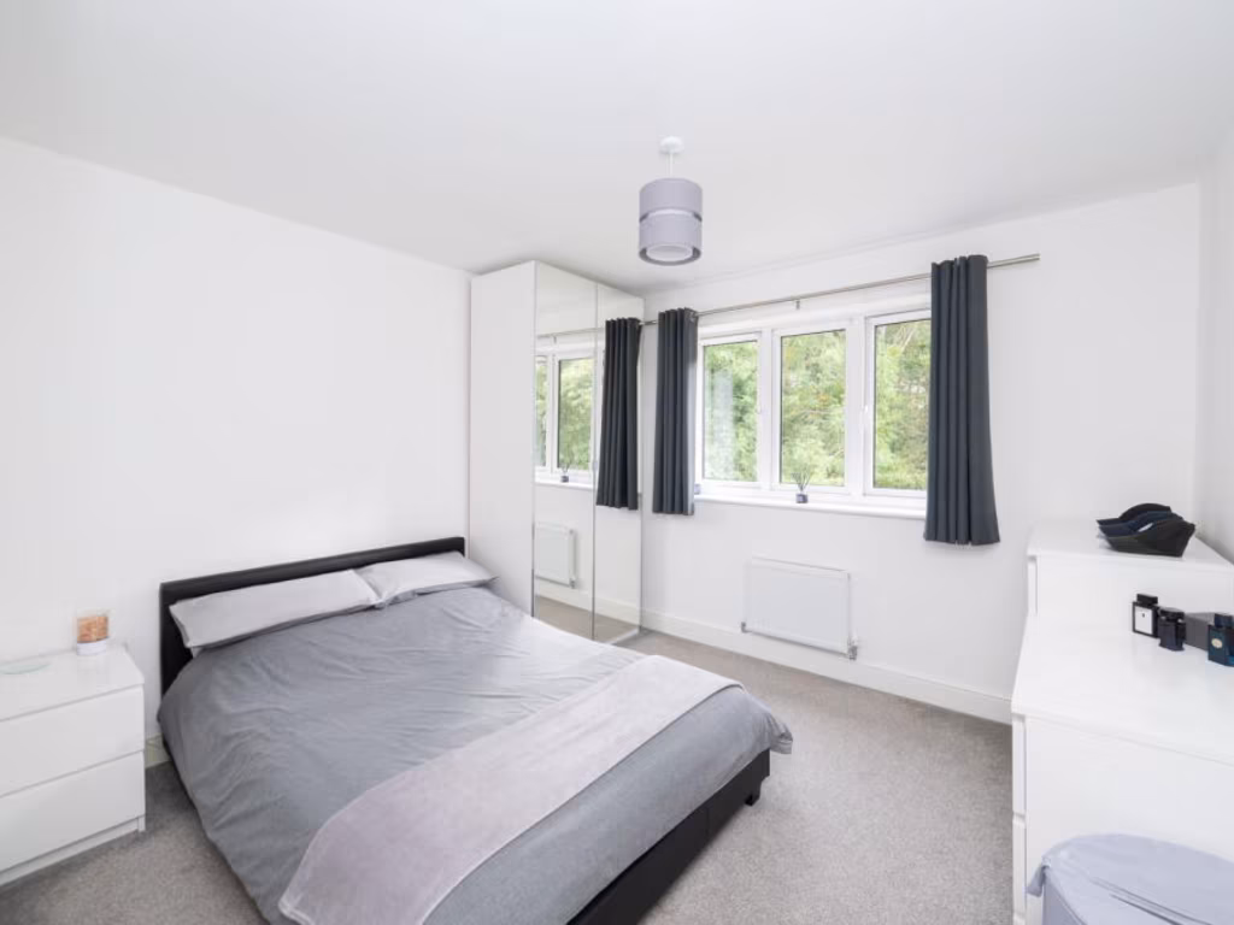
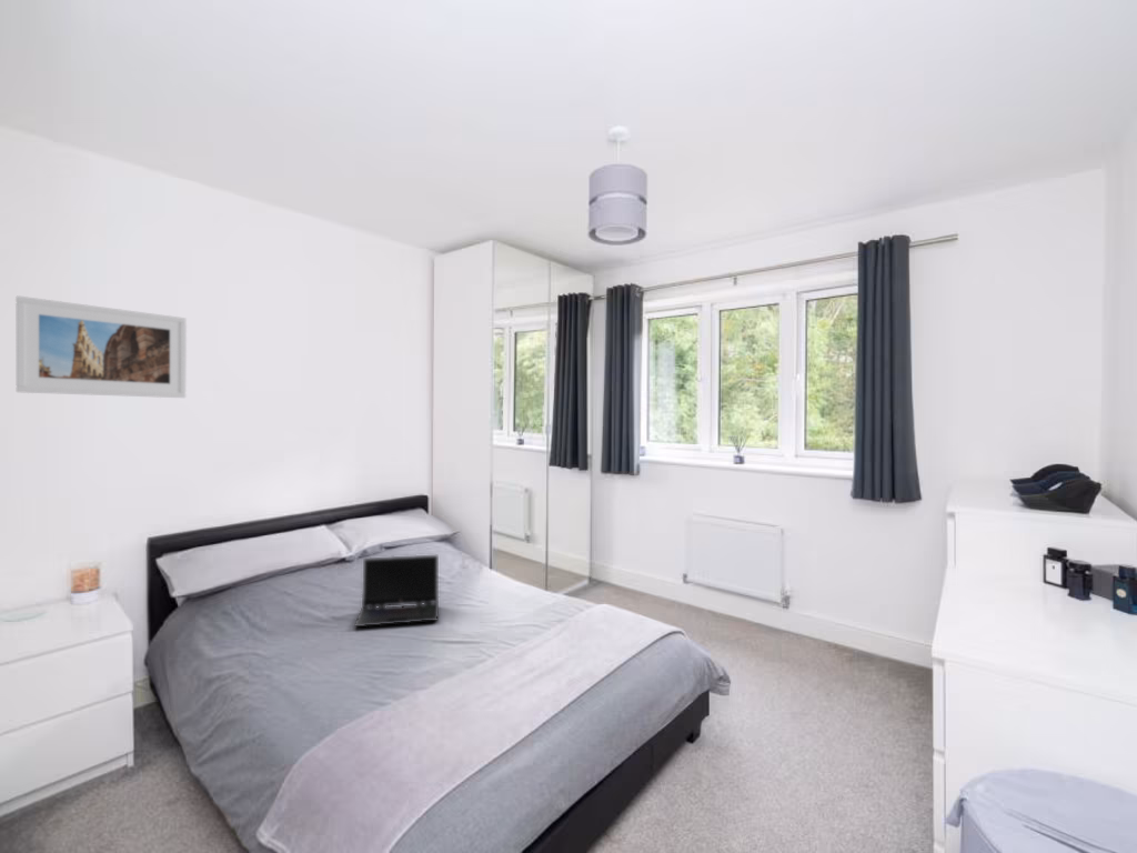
+ laptop computer (399, 589)
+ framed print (109, 351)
